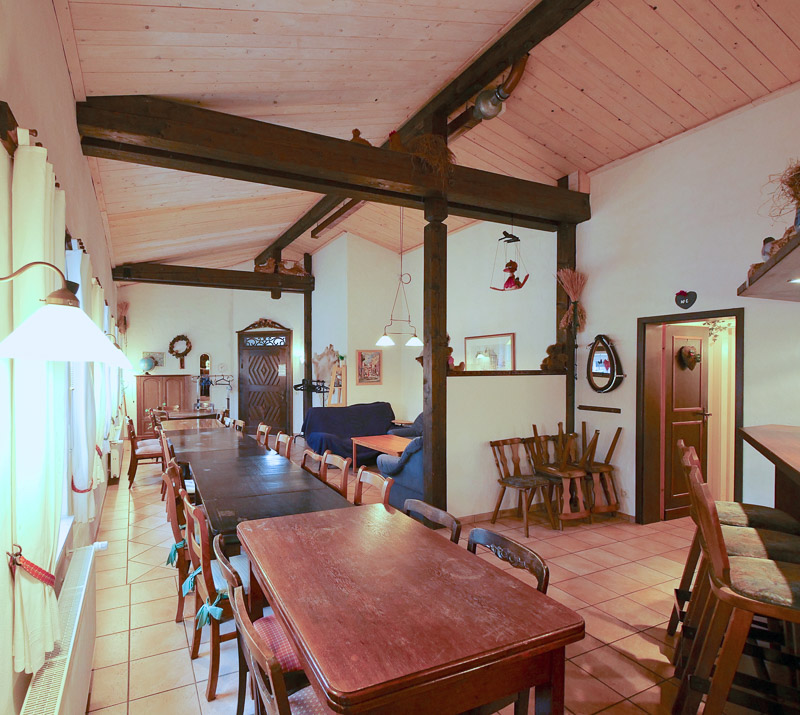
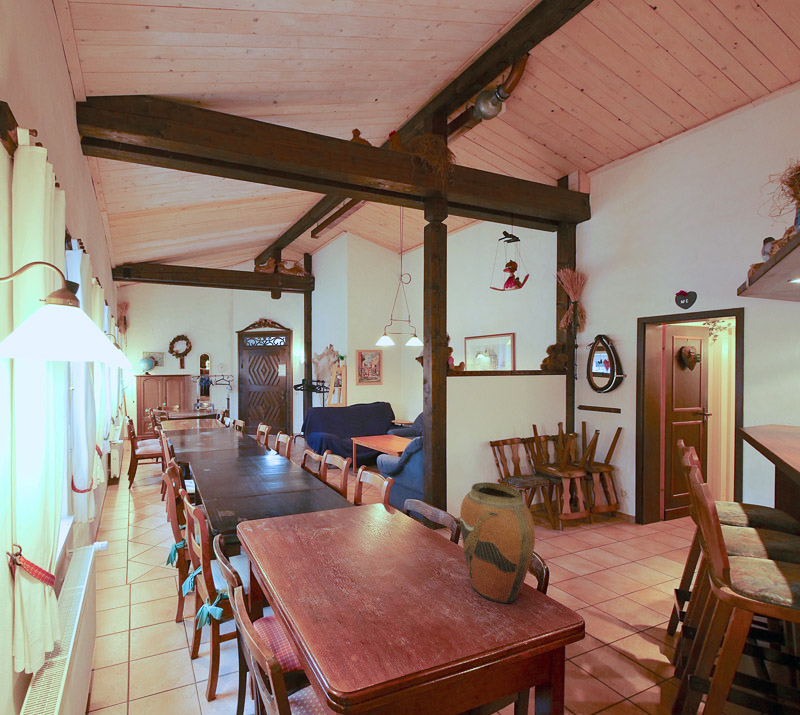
+ vase (495, 539)
